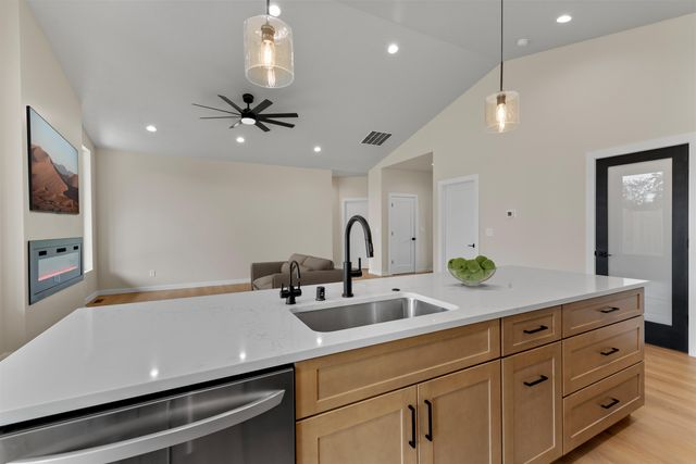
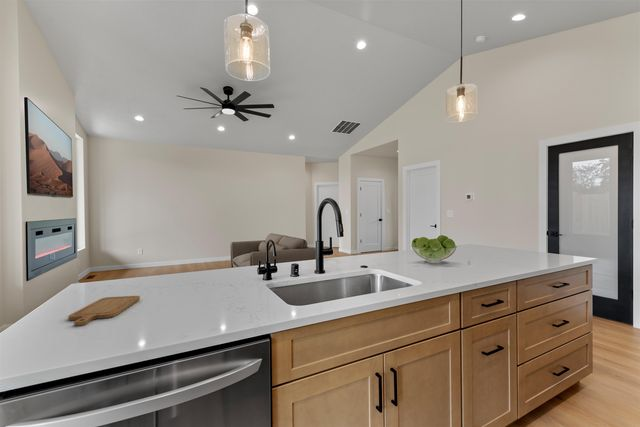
+ chopping board (103, 309)
